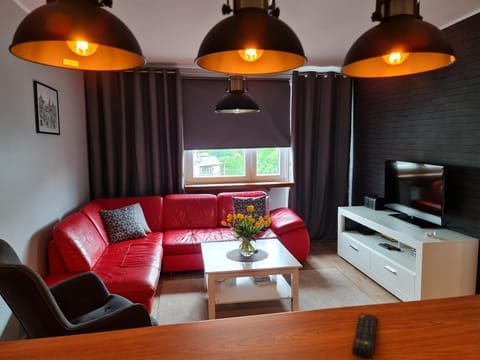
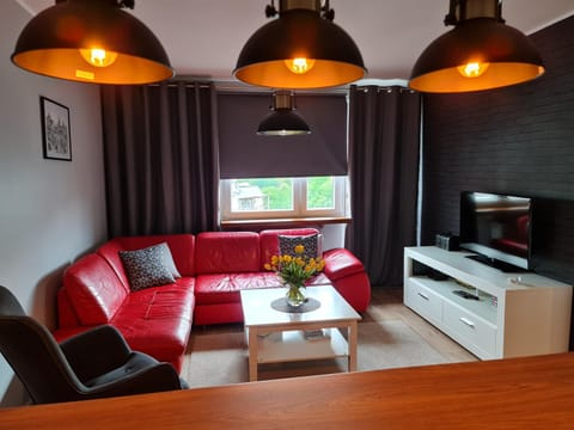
- remote control (365, 334)
